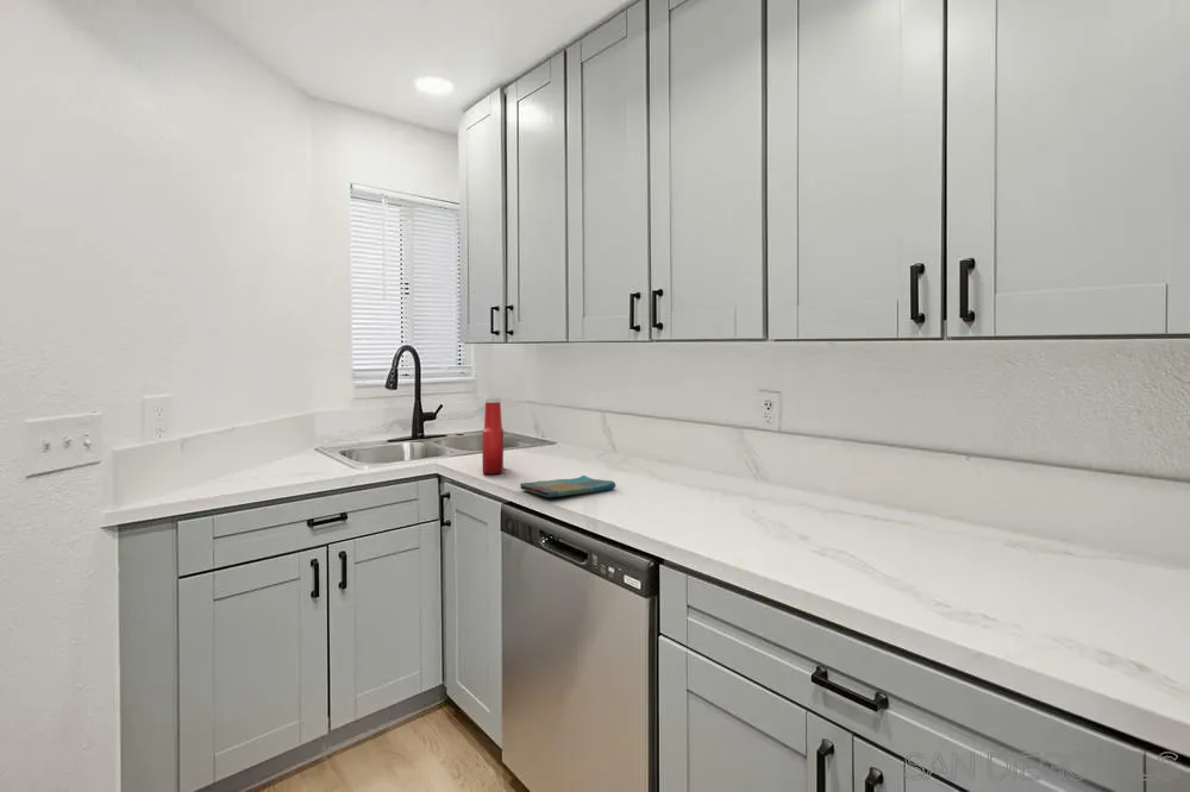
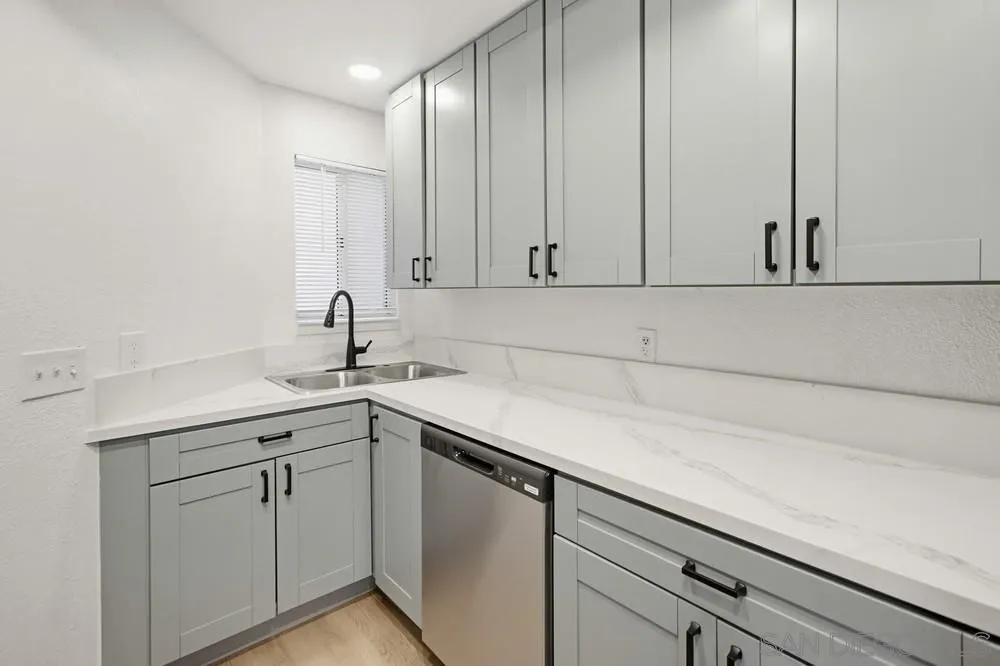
- soap bottle (493, 434)
- dish towel (568, 485)
